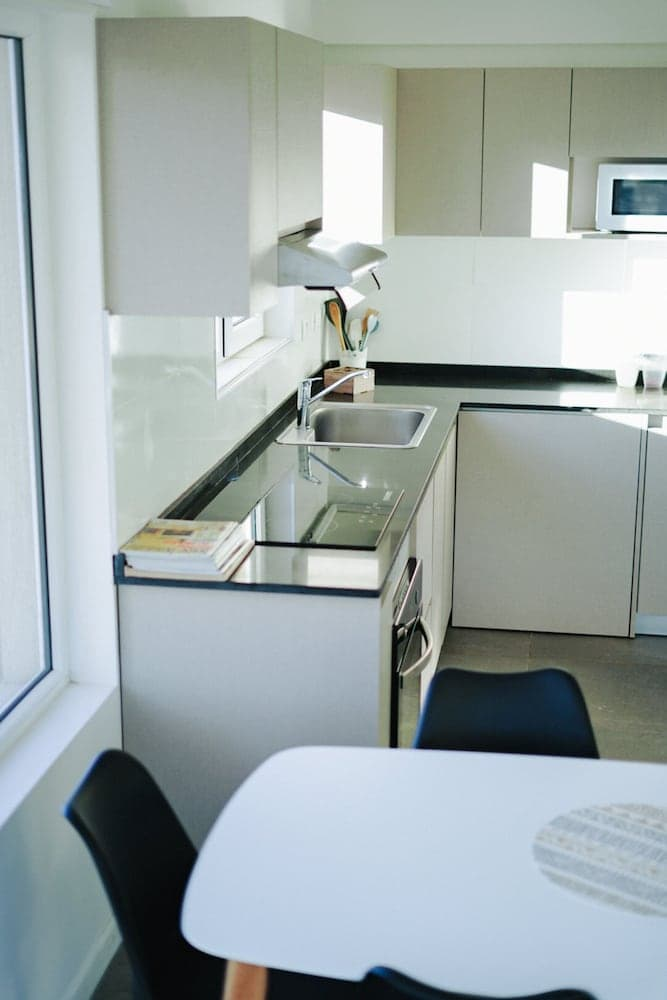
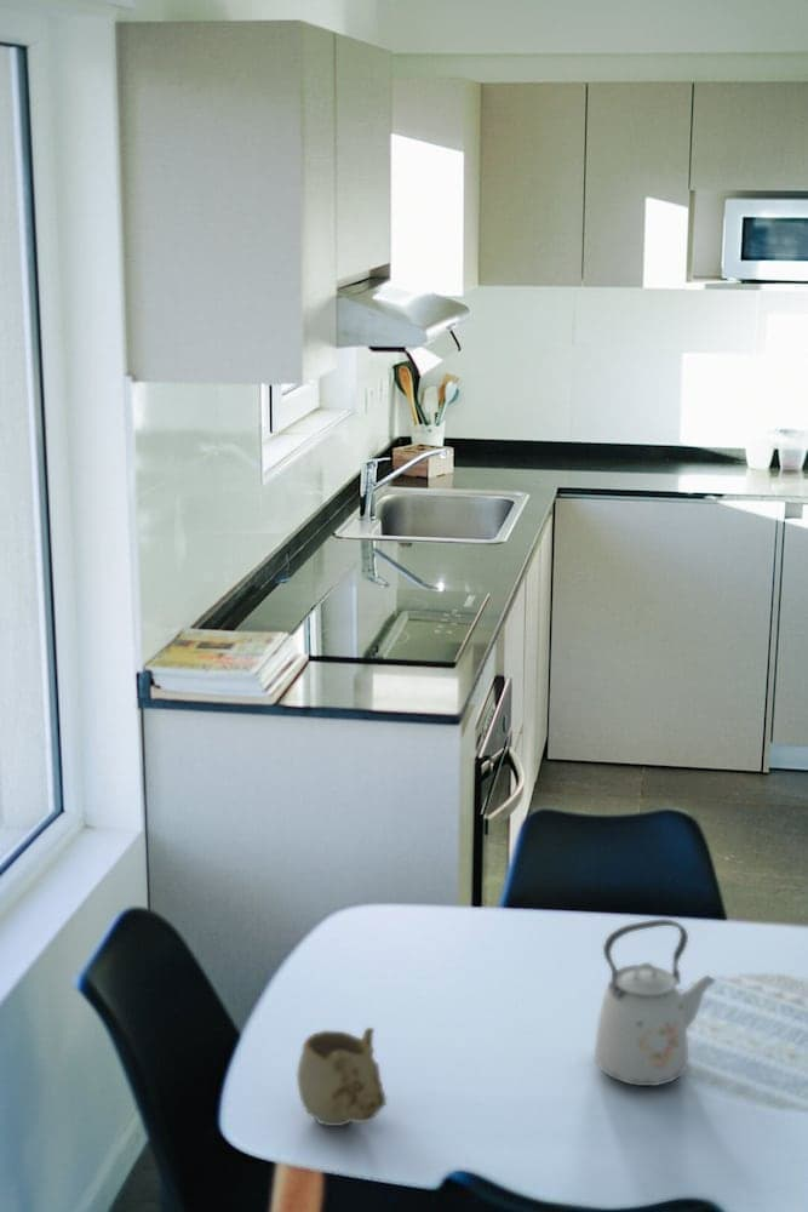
+ kettle (659, 994)
+ mug (340, 1075)
